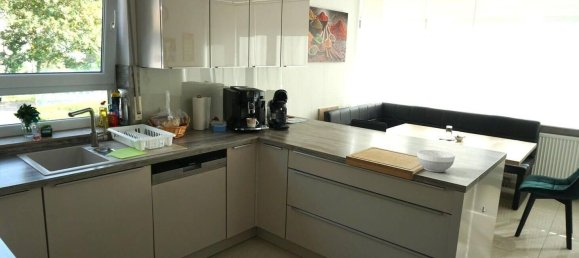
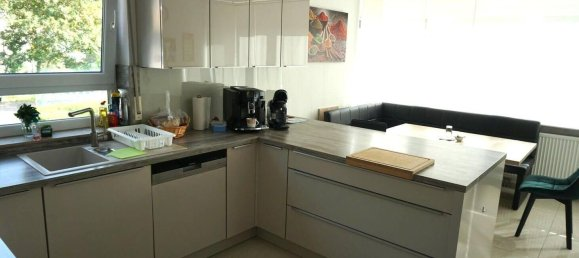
- bowl (435, 161)
